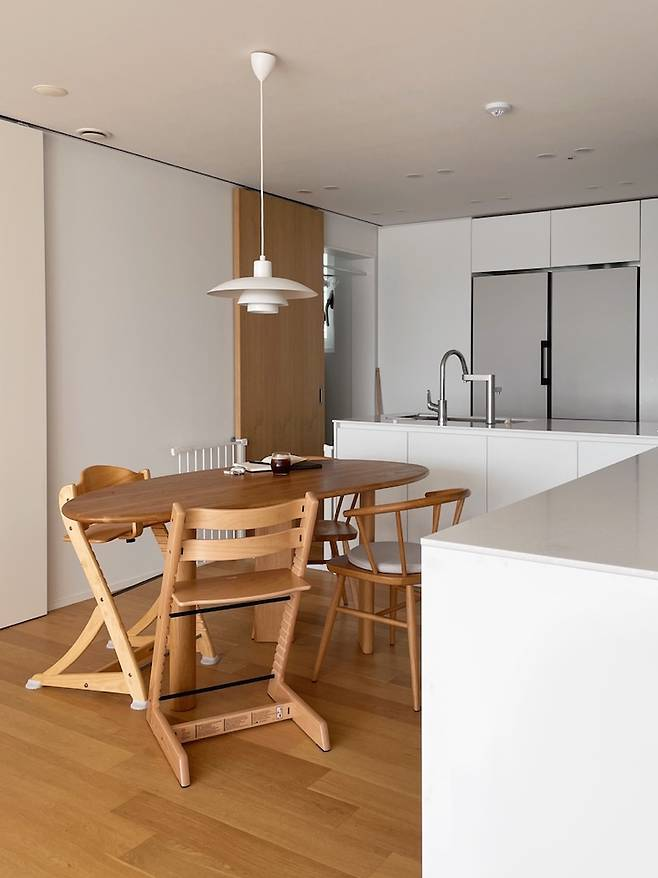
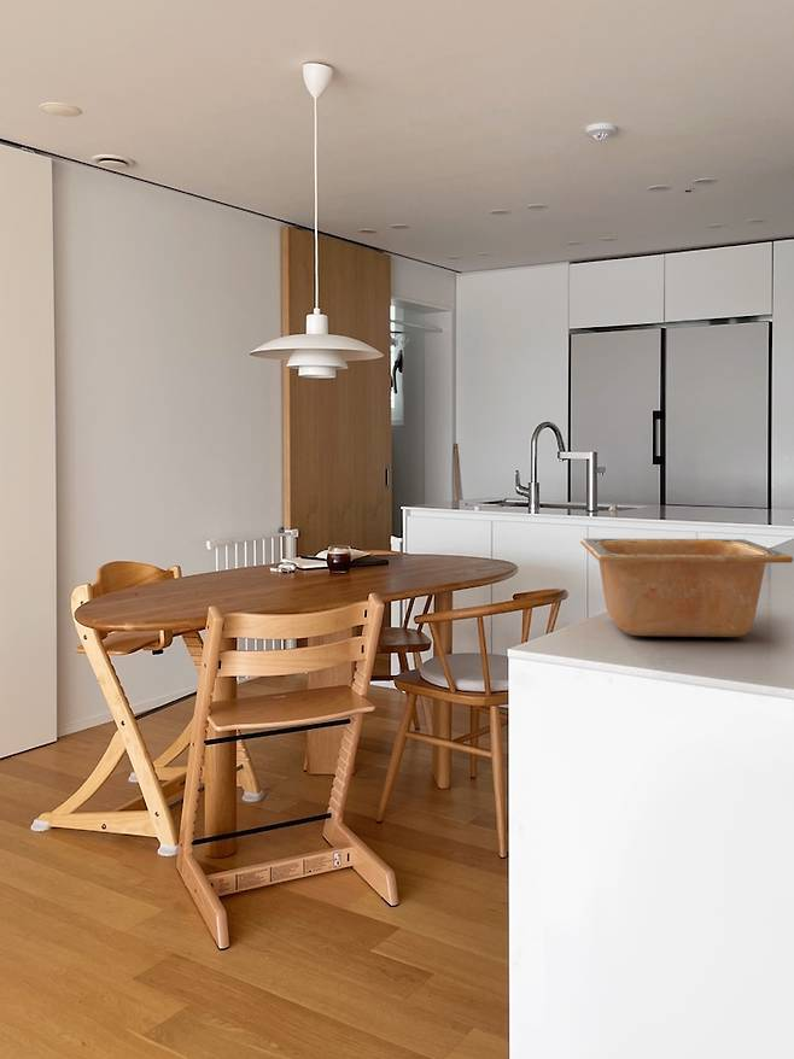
+ serving bowl (676, 586)
